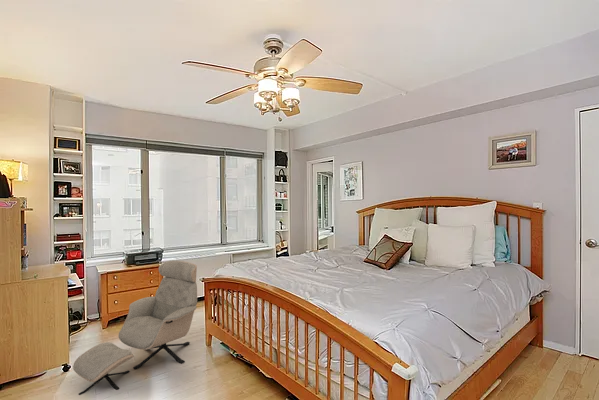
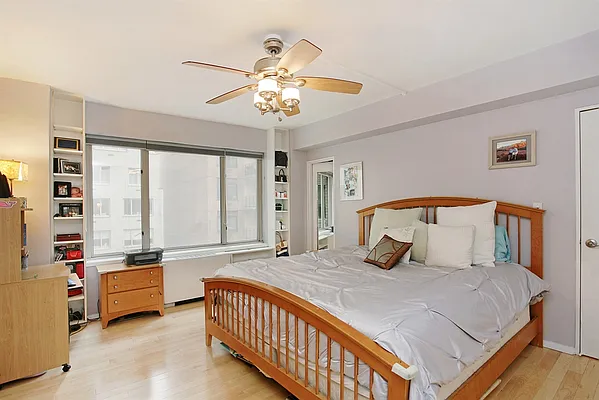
- armchair (141, 317)
